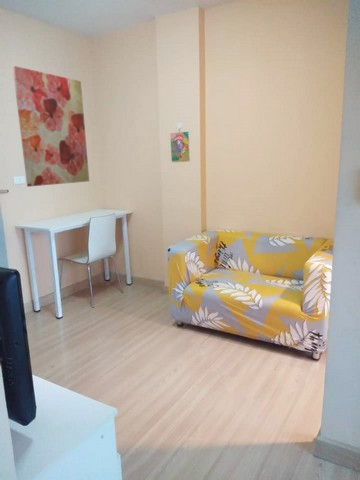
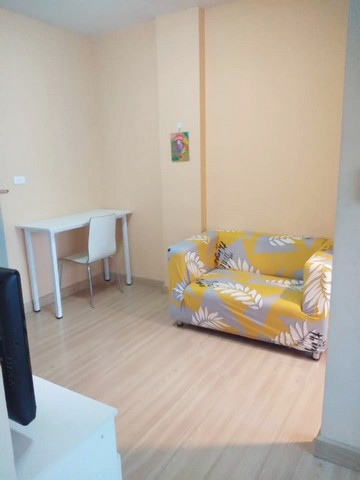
- wall art (55, 130)
